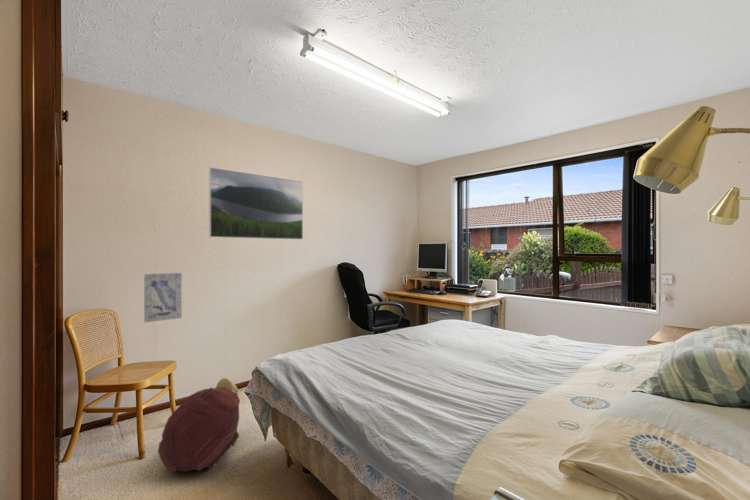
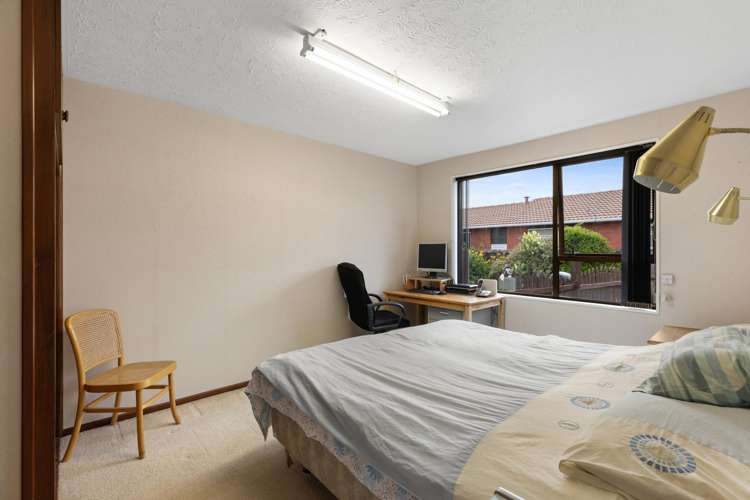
- backpack (205, 418)
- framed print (260, 206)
- wall art (163, 296)
